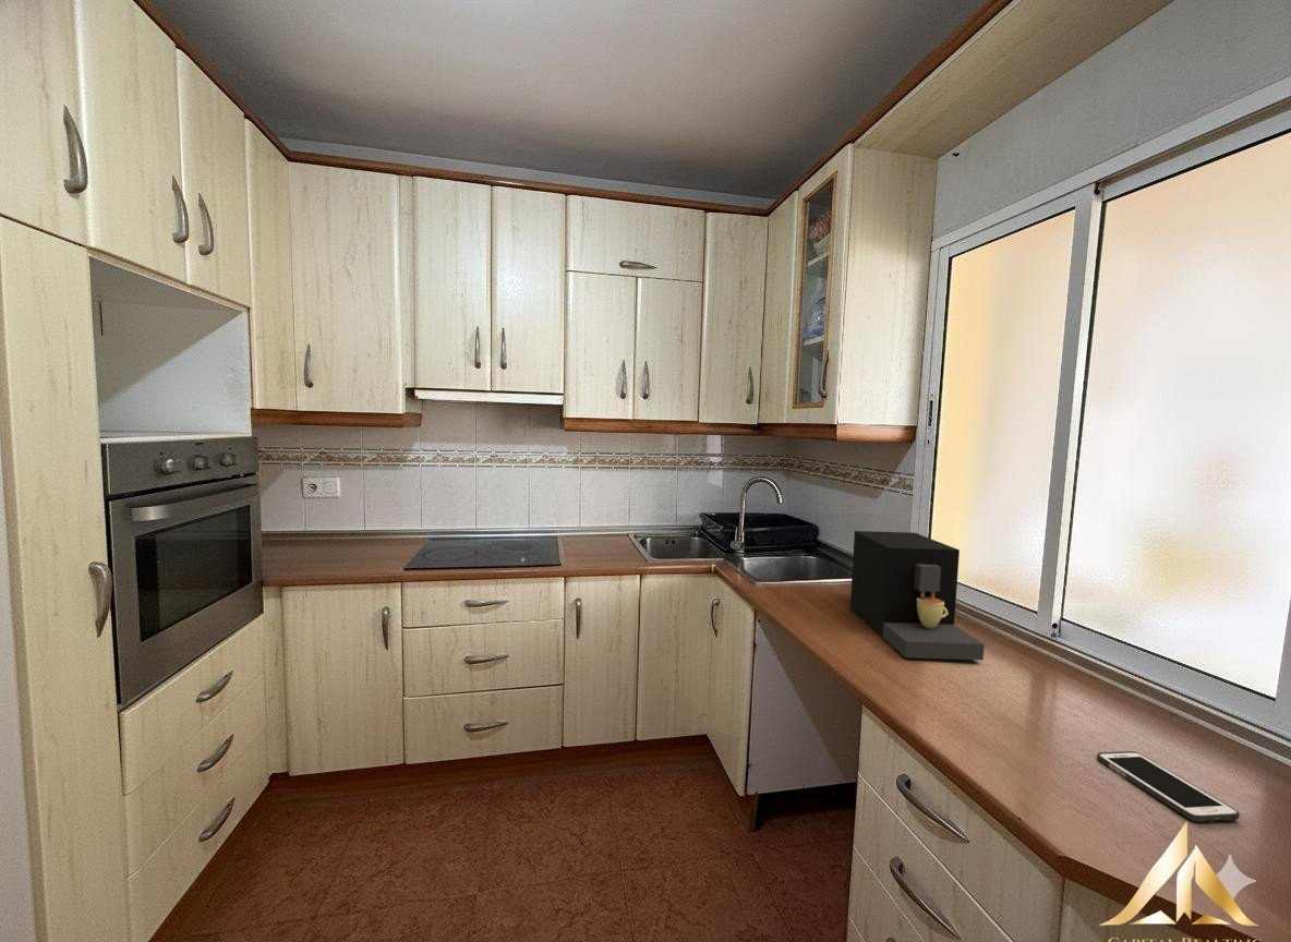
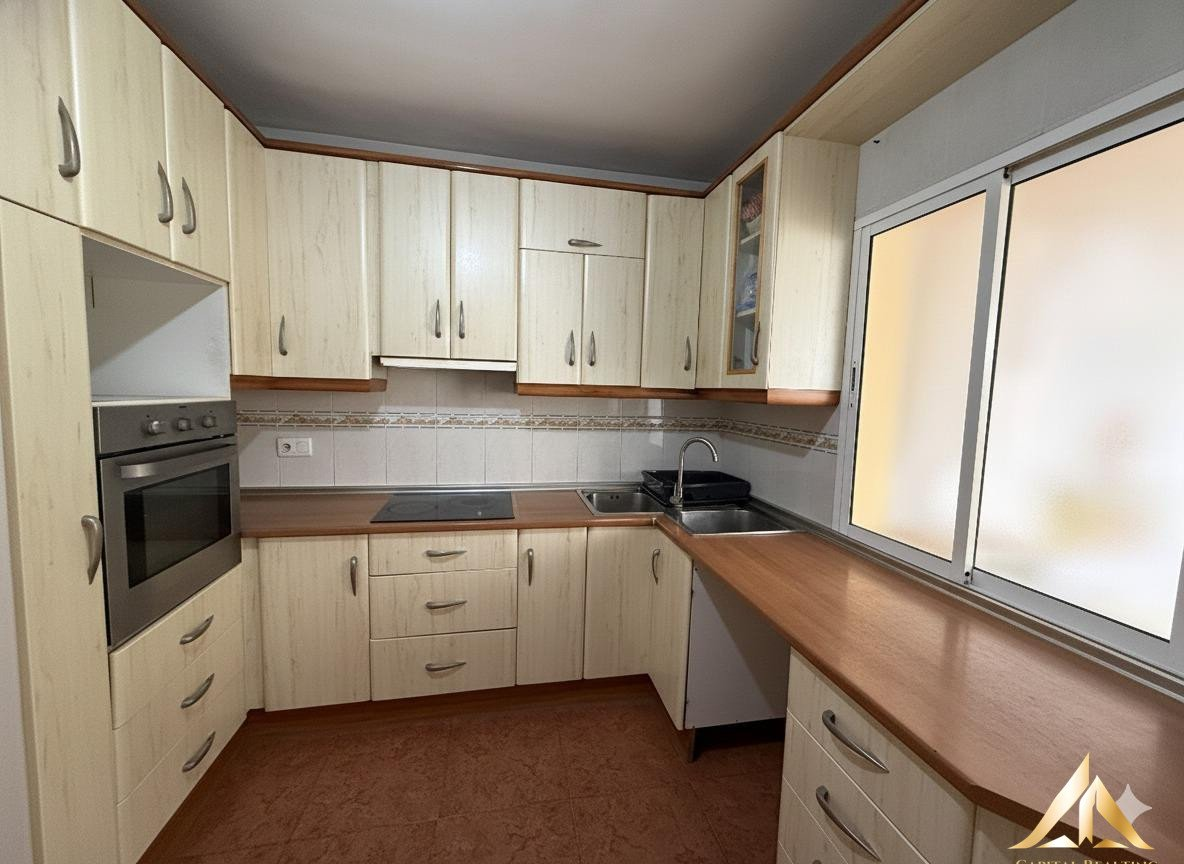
- cell phone (1161, 783)
- coffee maker (910, 588)
